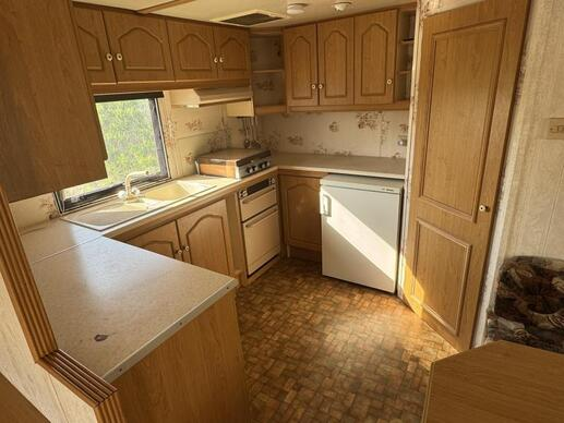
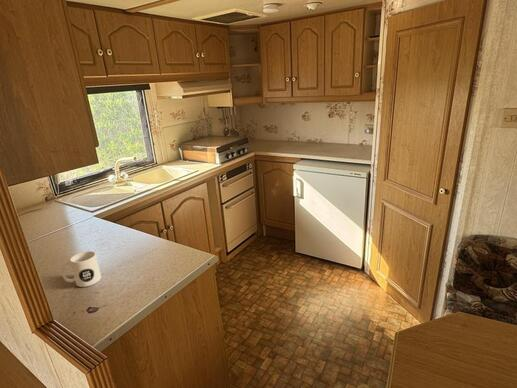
+ mug (80, 269)
